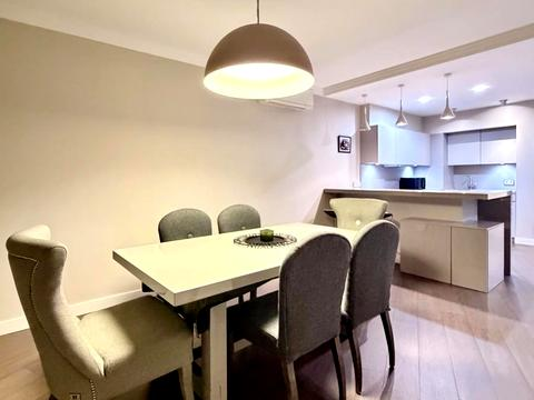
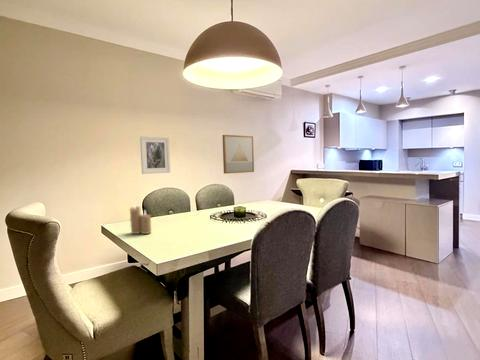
+ wall art (238, 154)
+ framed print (155, 155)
+ candle (140, 218)
